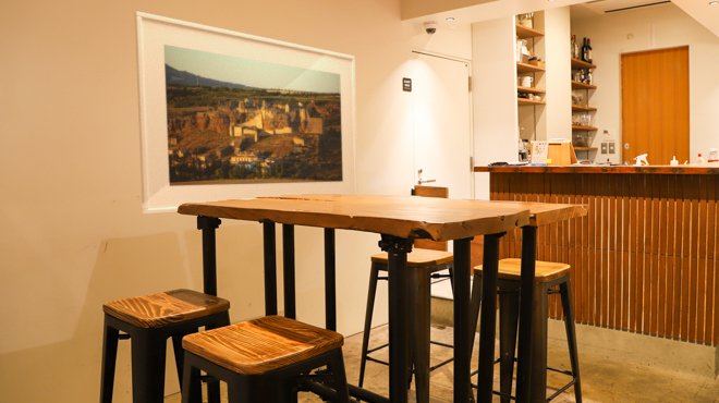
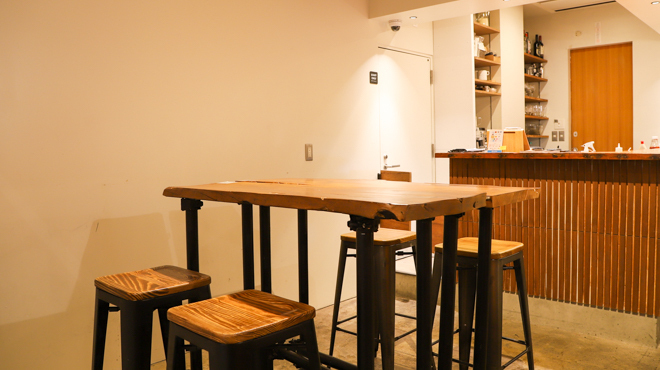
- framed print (265, 122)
